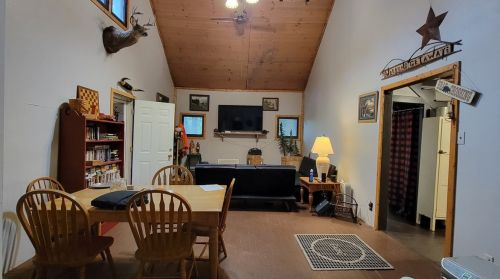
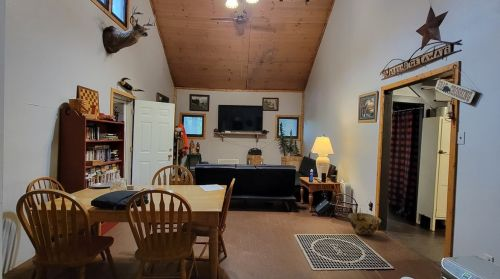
+ woven basket (364, 225)
